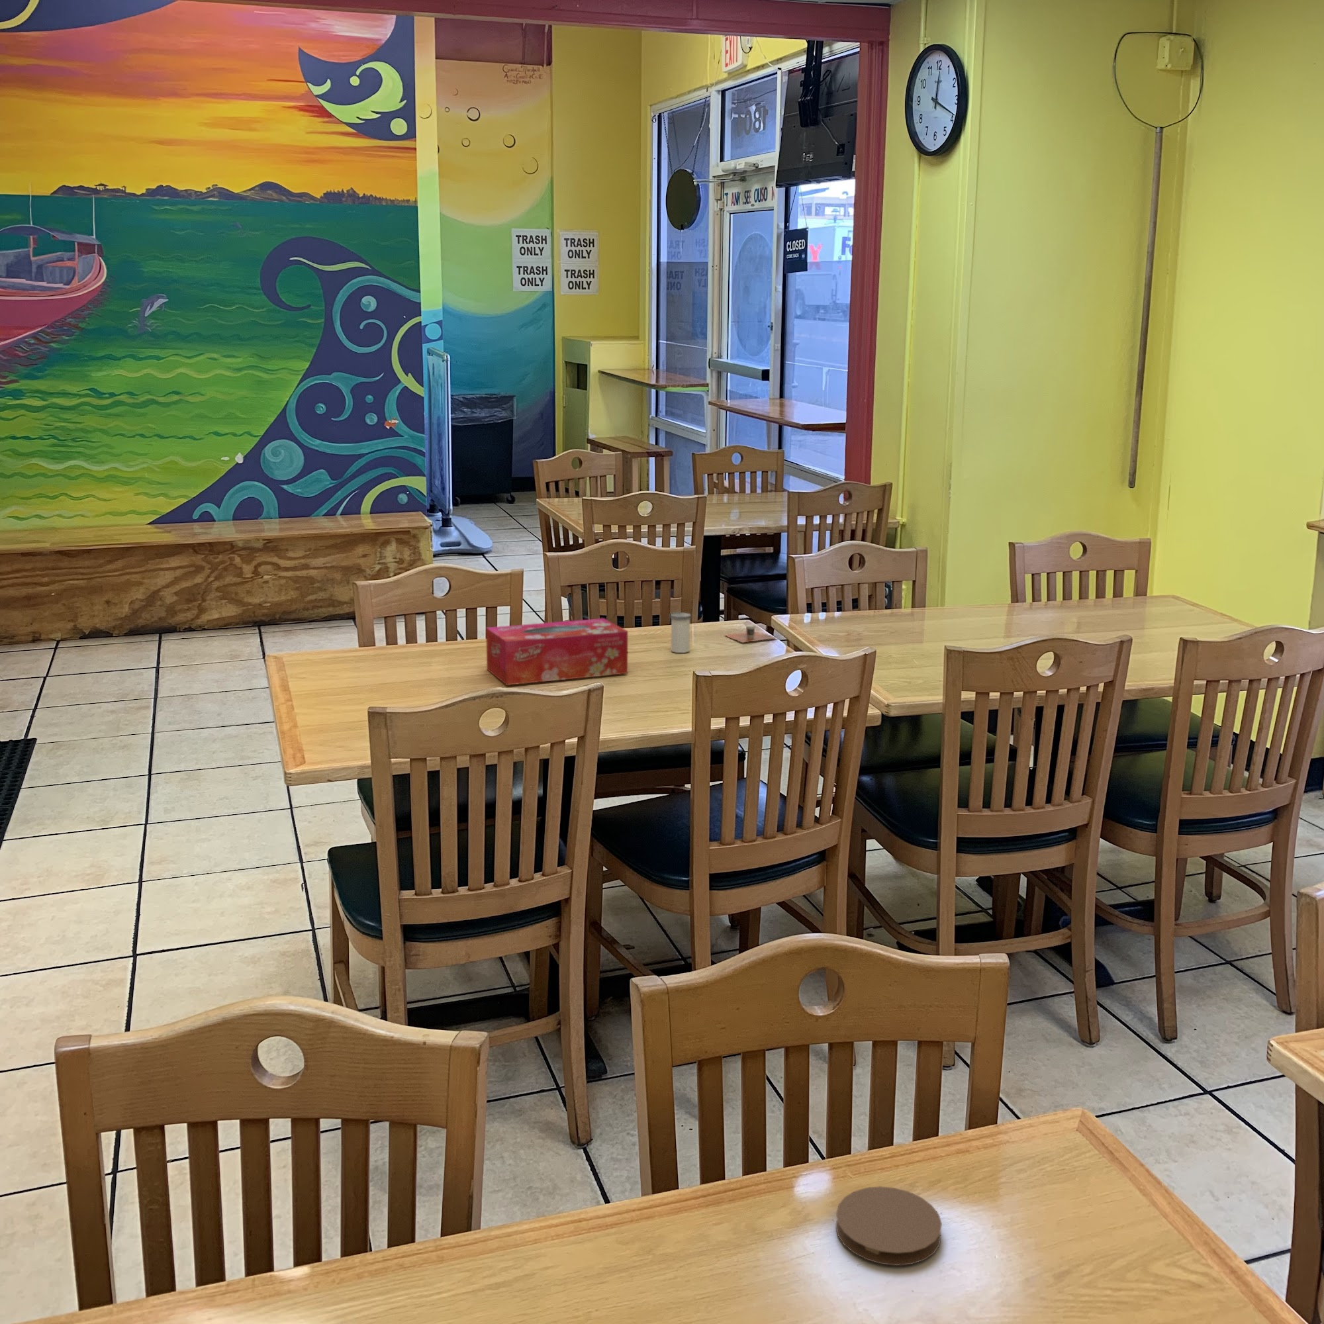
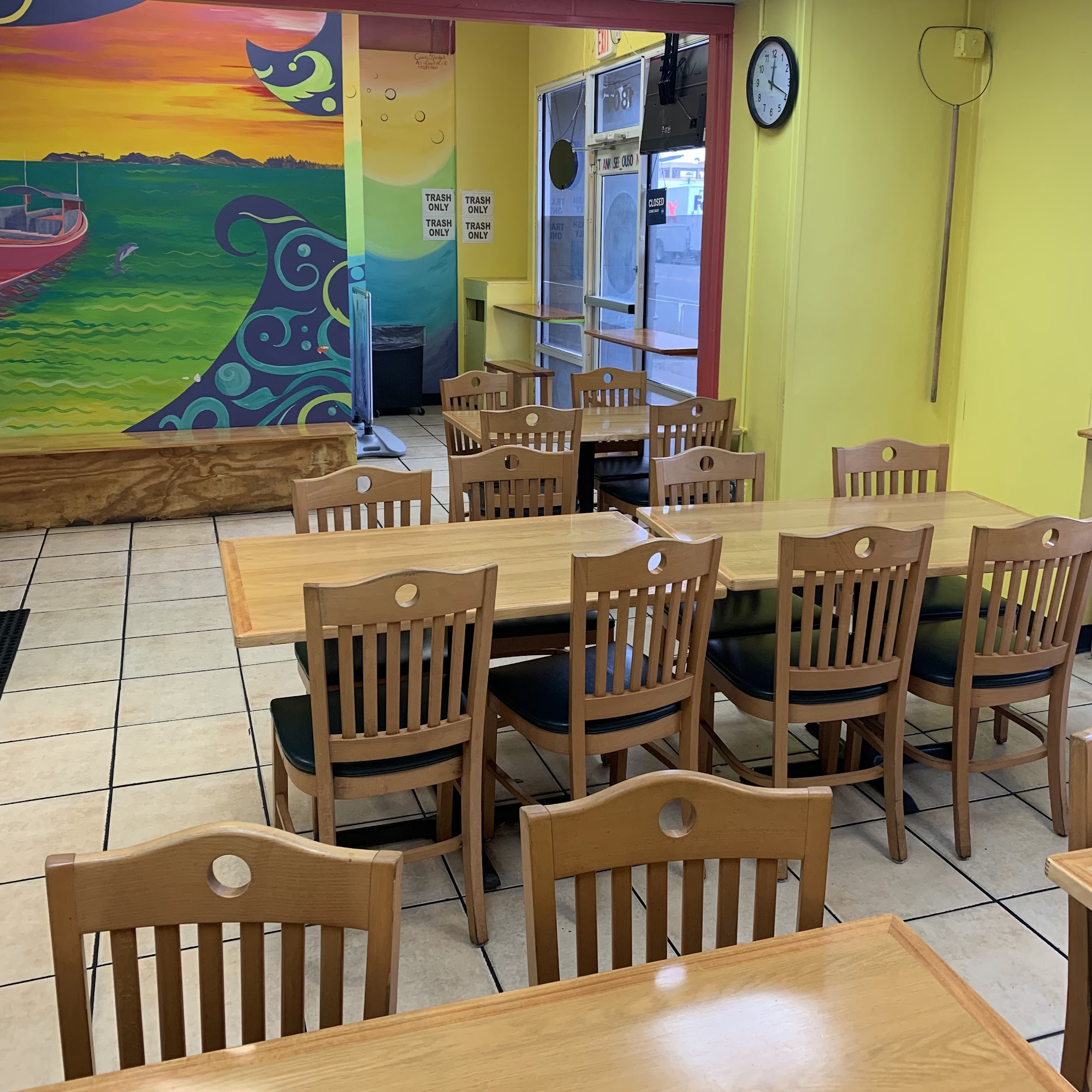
- coaster (888, 1225)
- salt shaker (680, 632)
- cup (751, 630)
- tissue box (557, 650)
